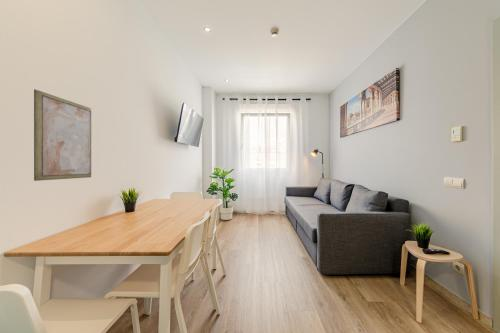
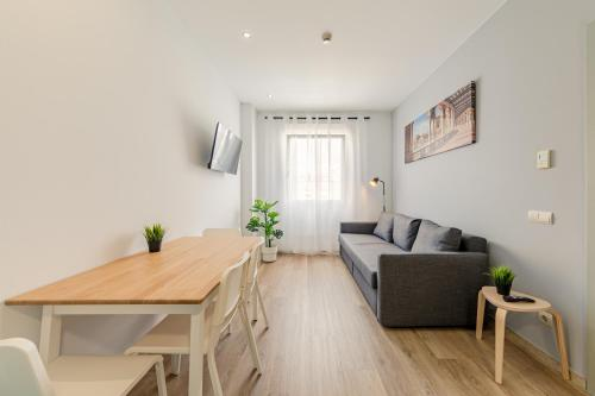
- wall art (68, 139)
